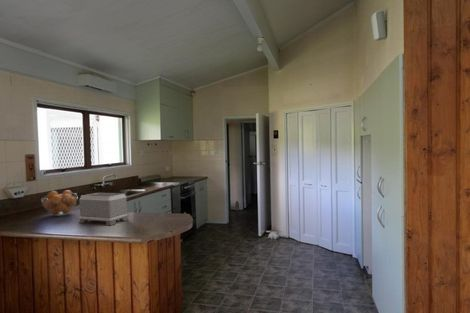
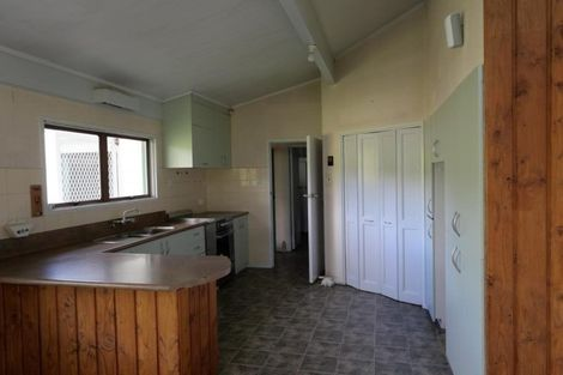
- toaster (102, 207)
- fruit basket (60, 202)
